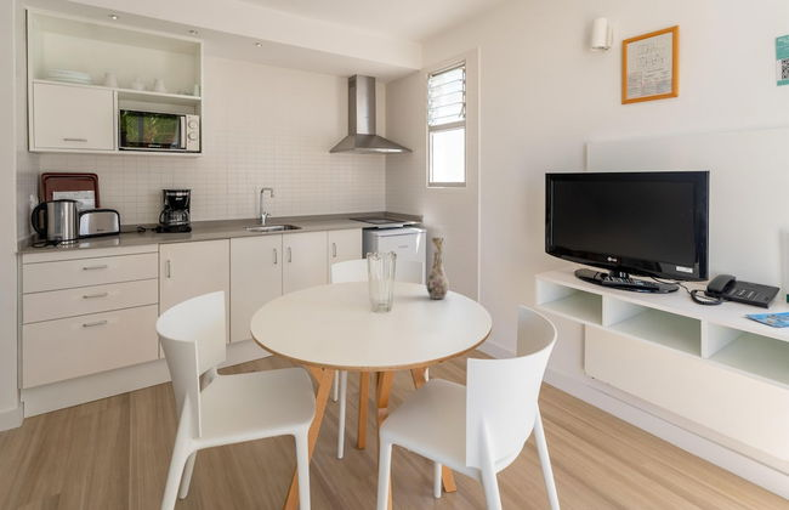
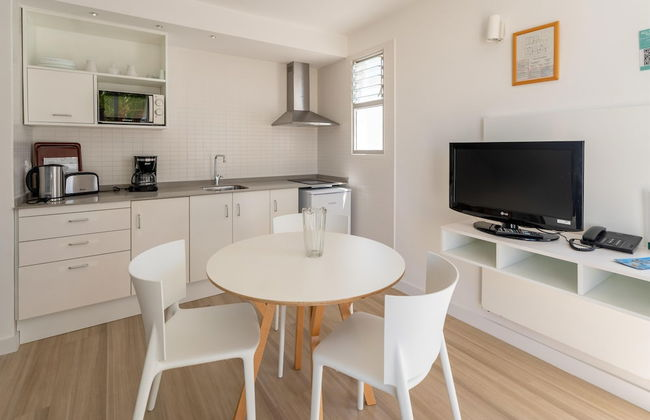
- vase (437, 267)
